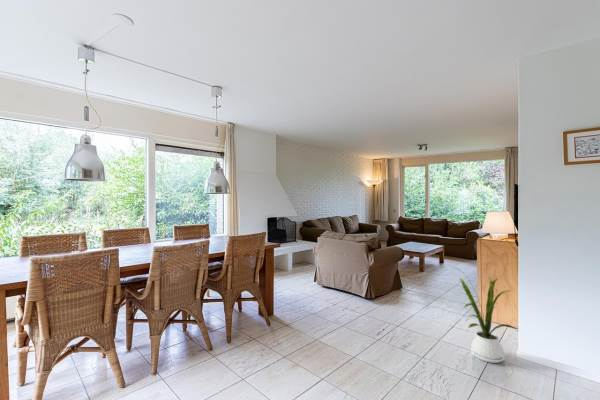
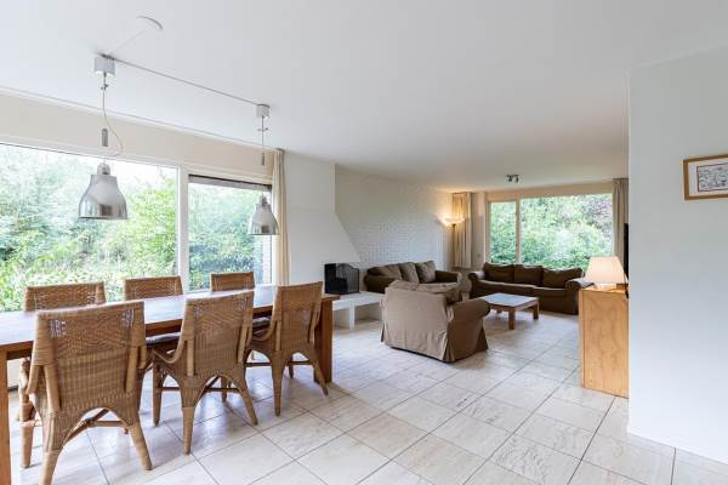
- house plant (482, 312)
